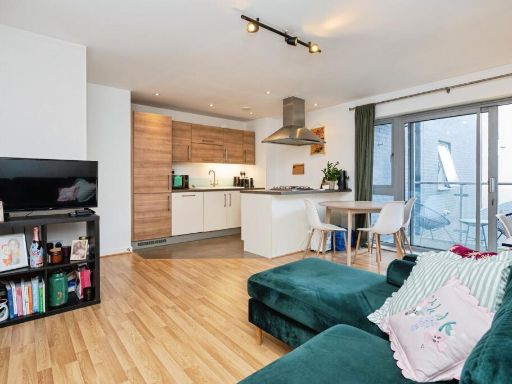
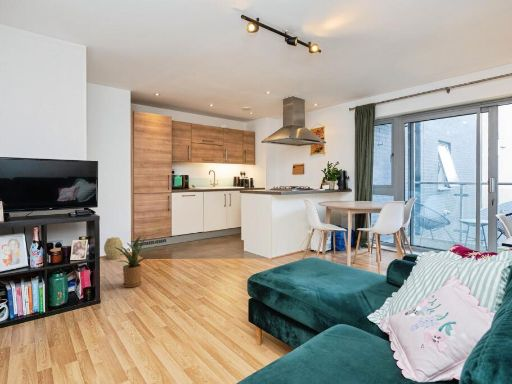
+ house plant (130, 260)
+ woven basket (113, 247)
